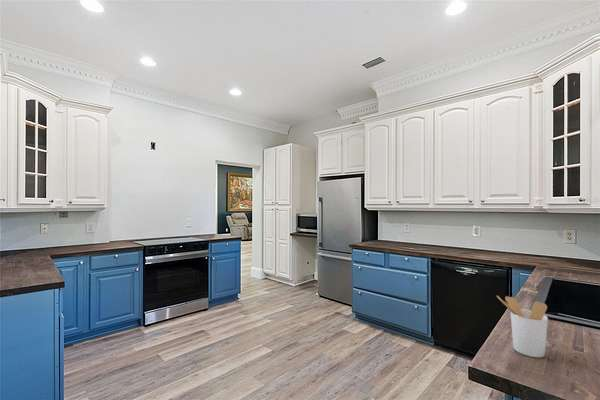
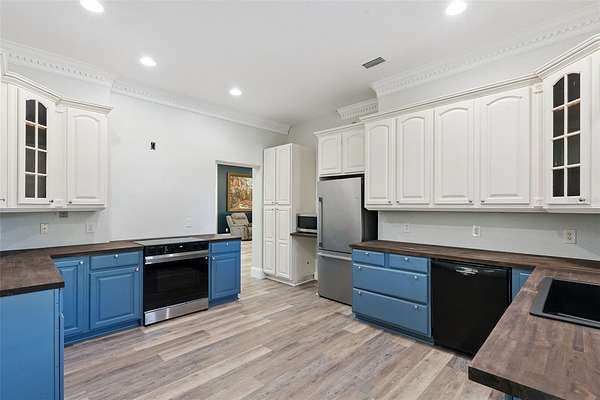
- utensil holder (520, 323)
